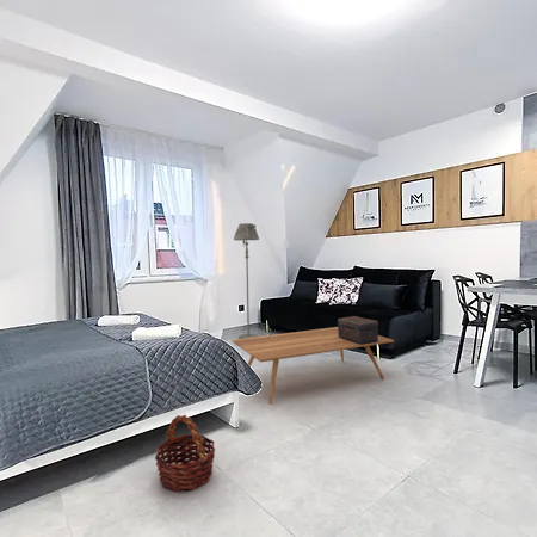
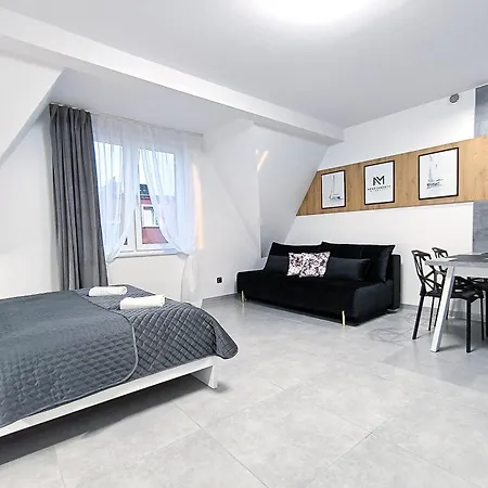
- decorative box (357, 328)
- coffee table (311, 353)
- basket (185, 445)
- floor lamp (247, 280)
